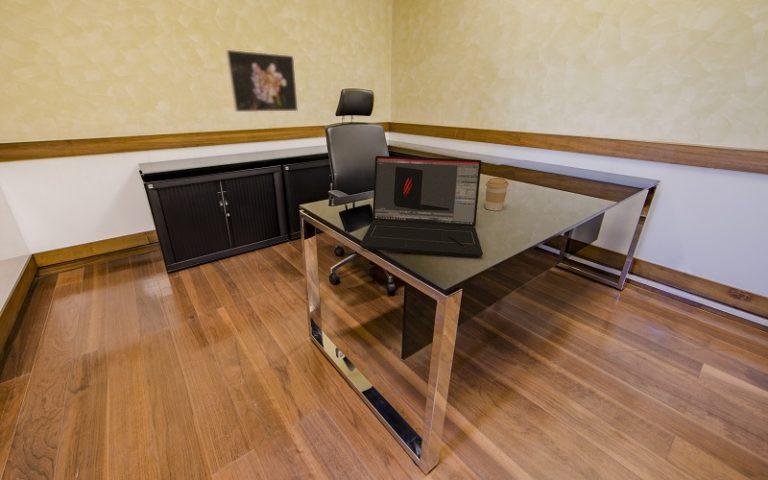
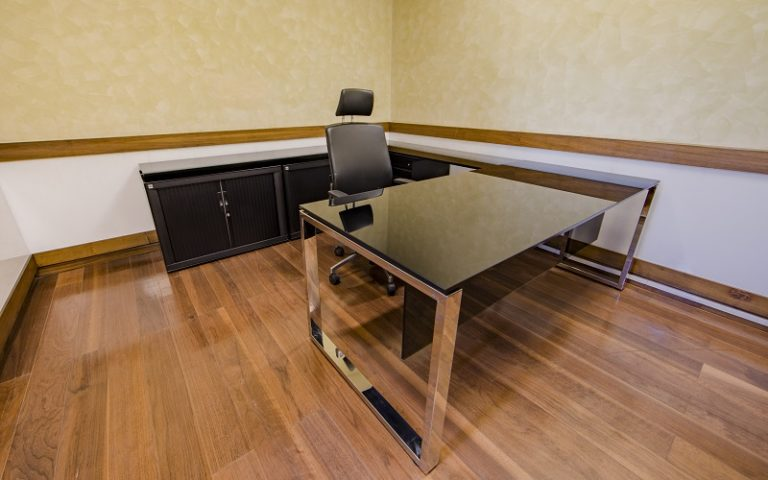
- laptop (423, 202)
- coffee cup (495, 193)
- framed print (264, 83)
